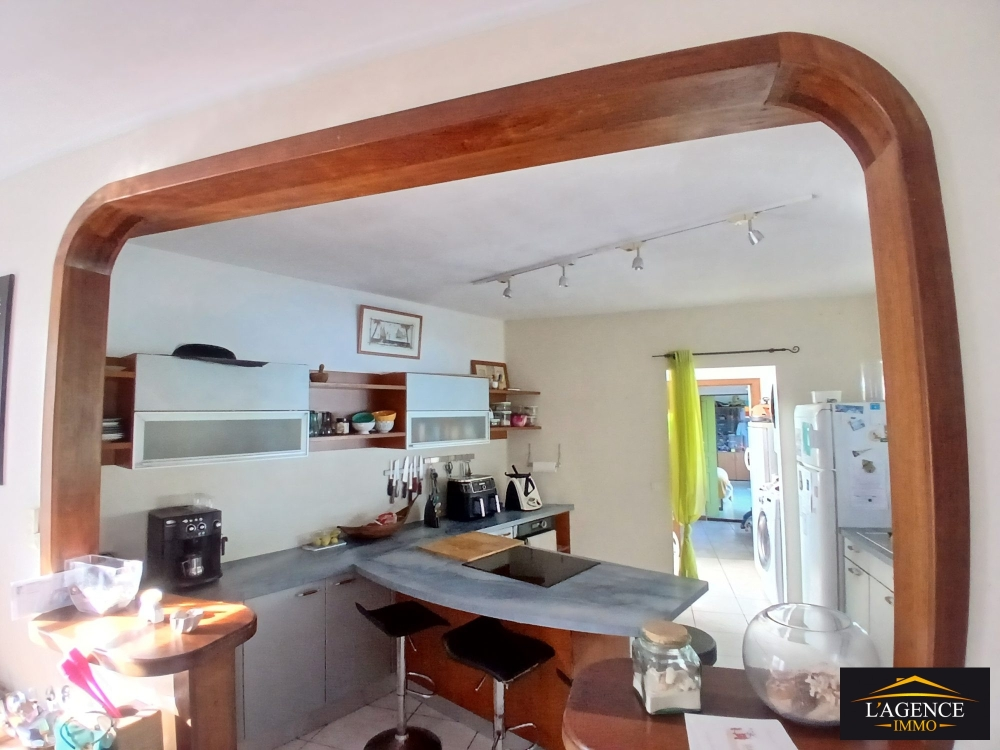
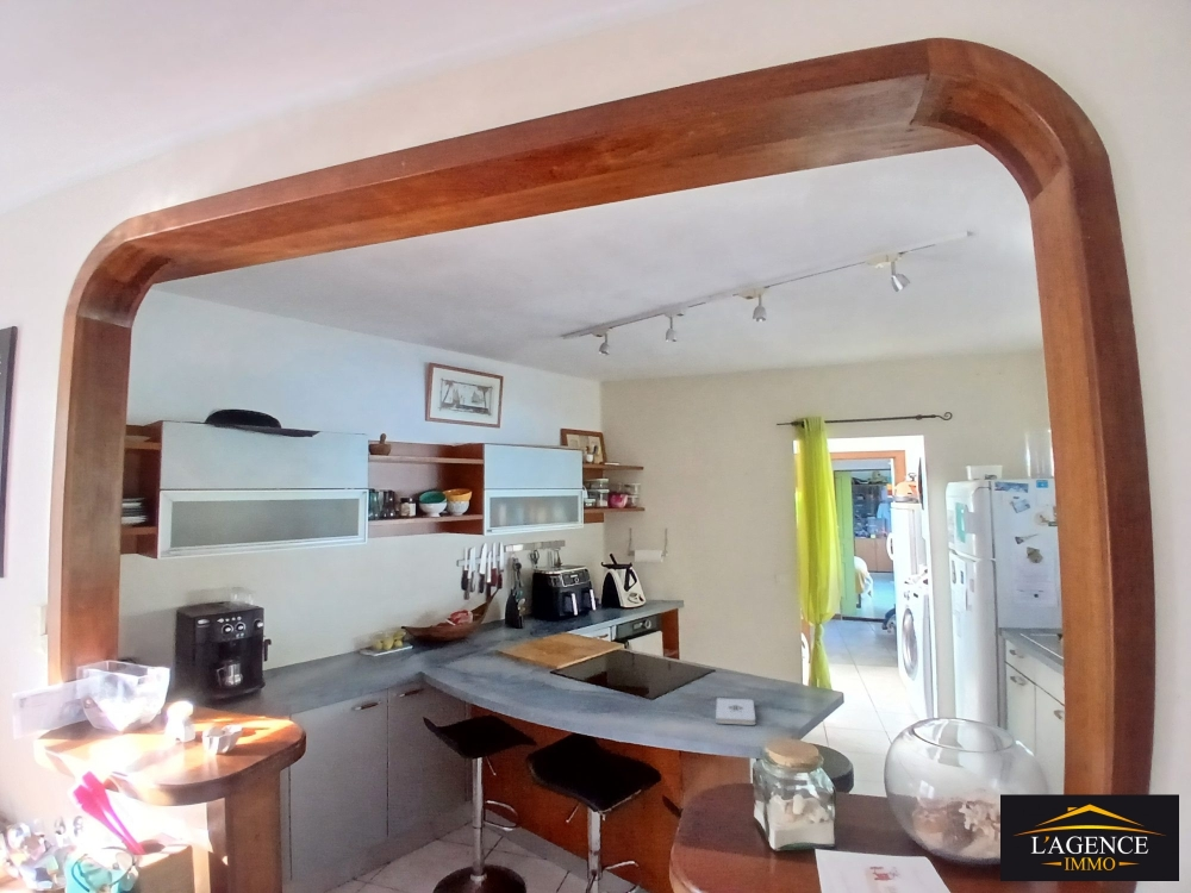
+ notepad (735, 711)
